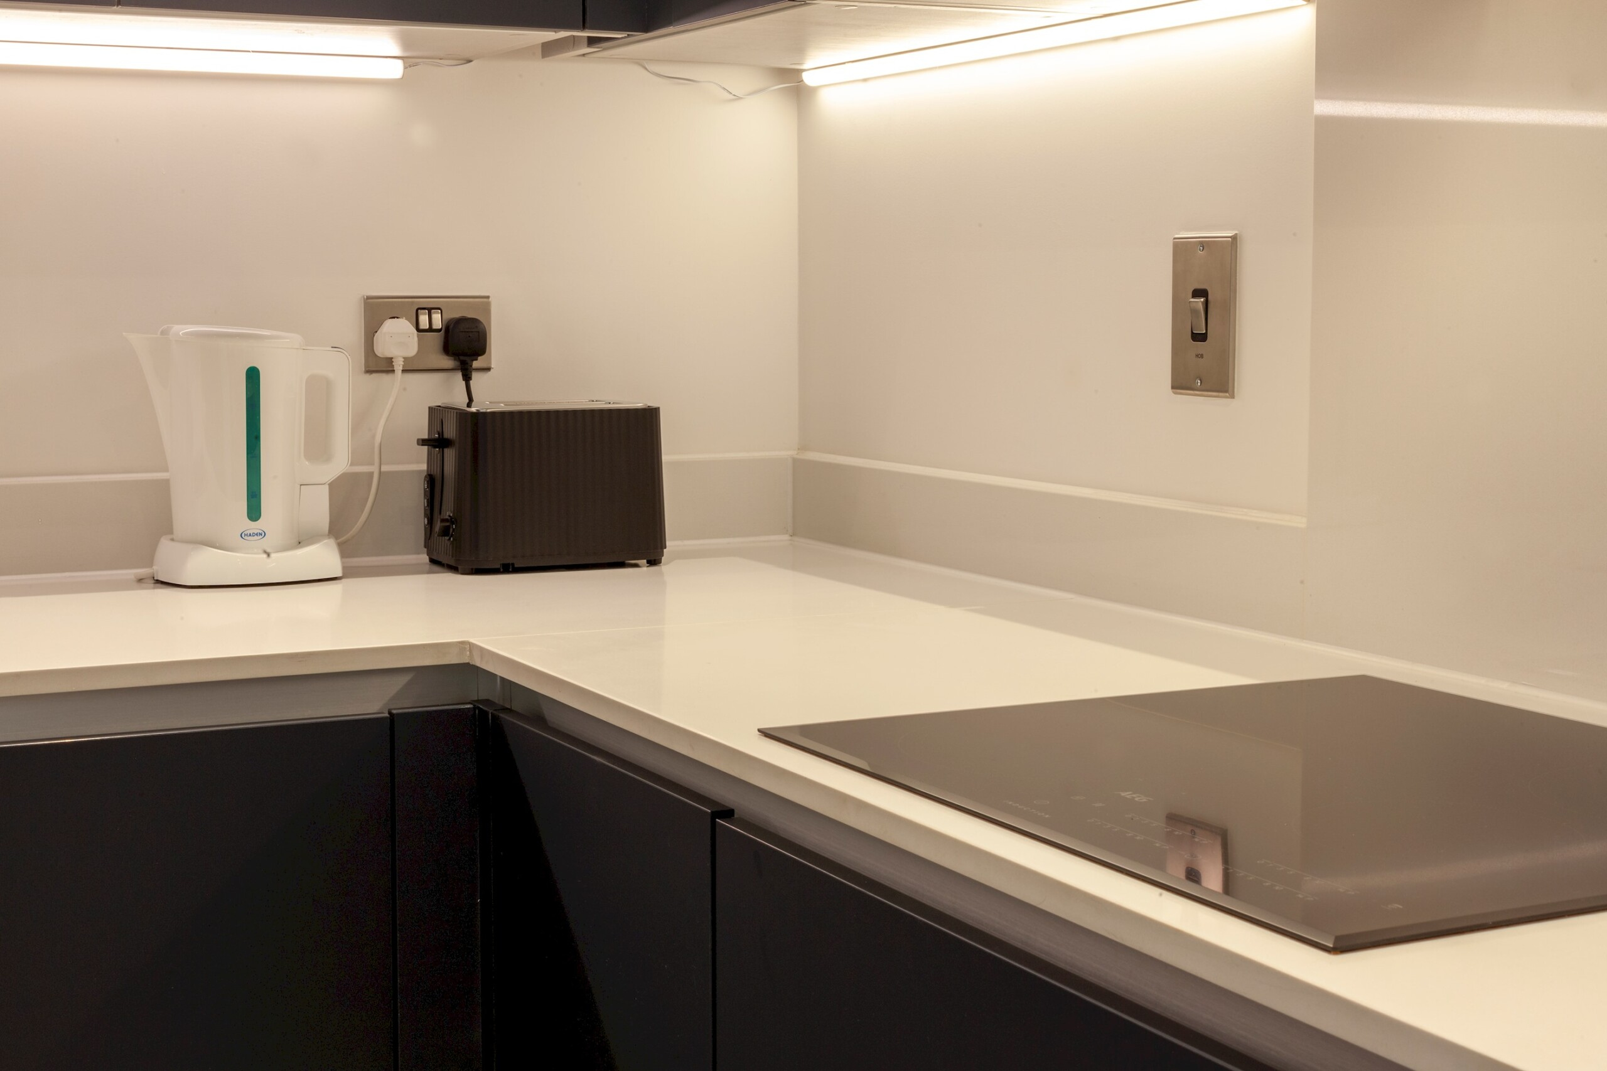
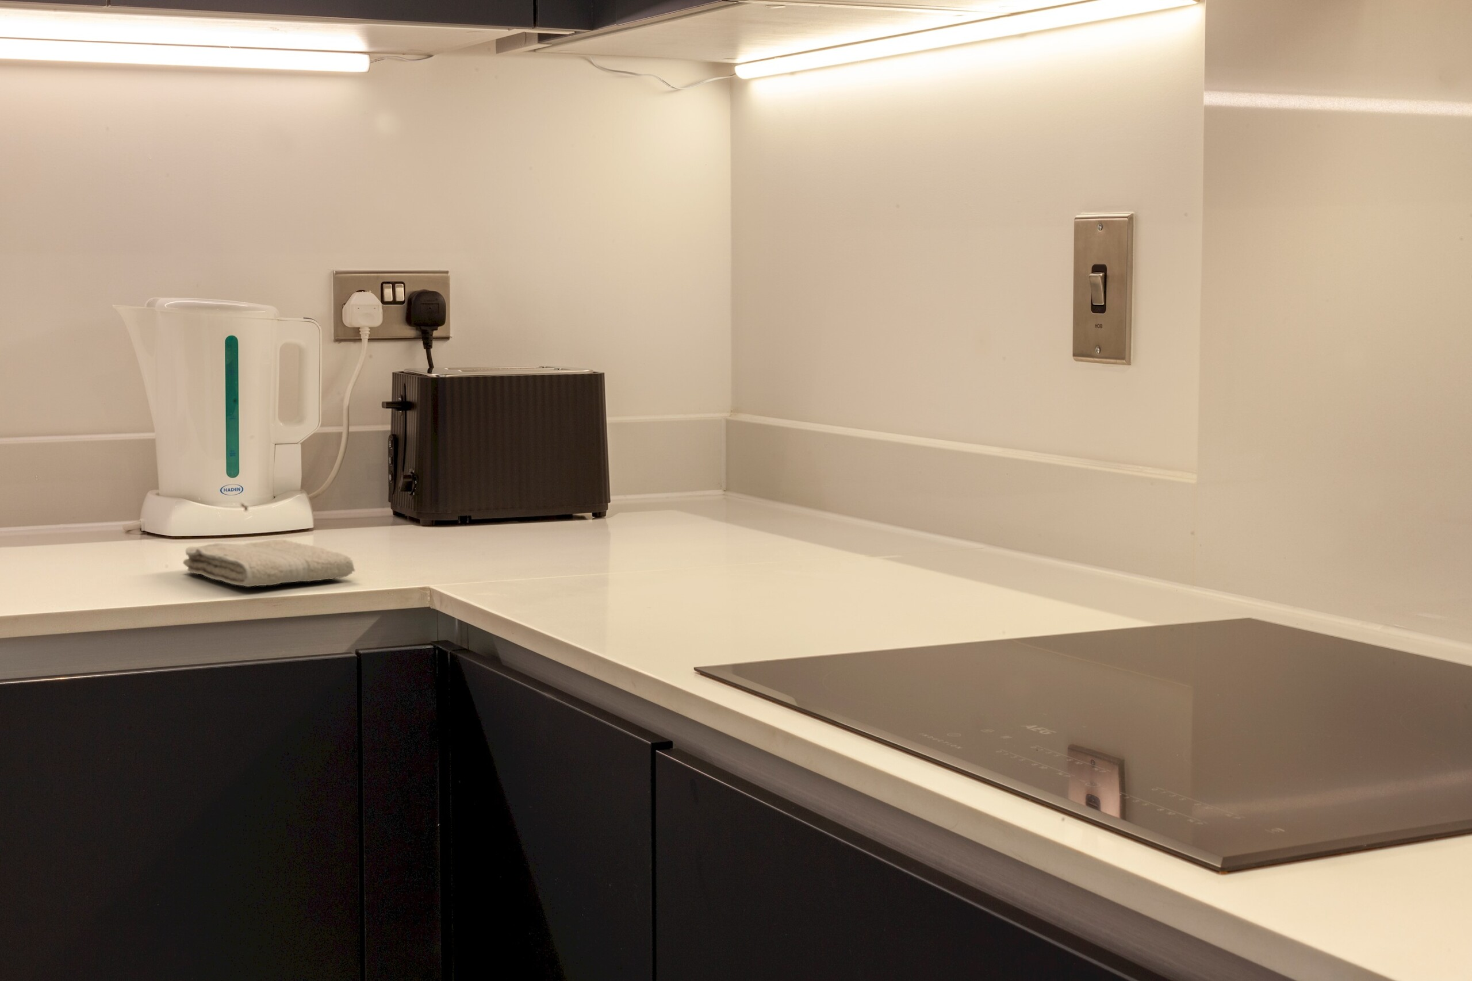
+ washcloth (265, 561)
